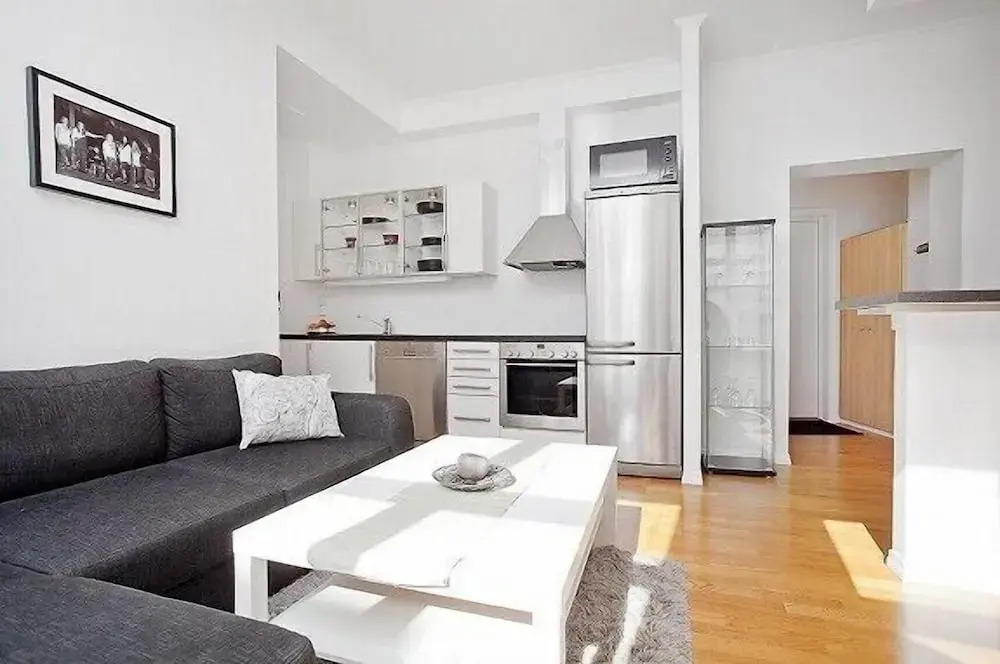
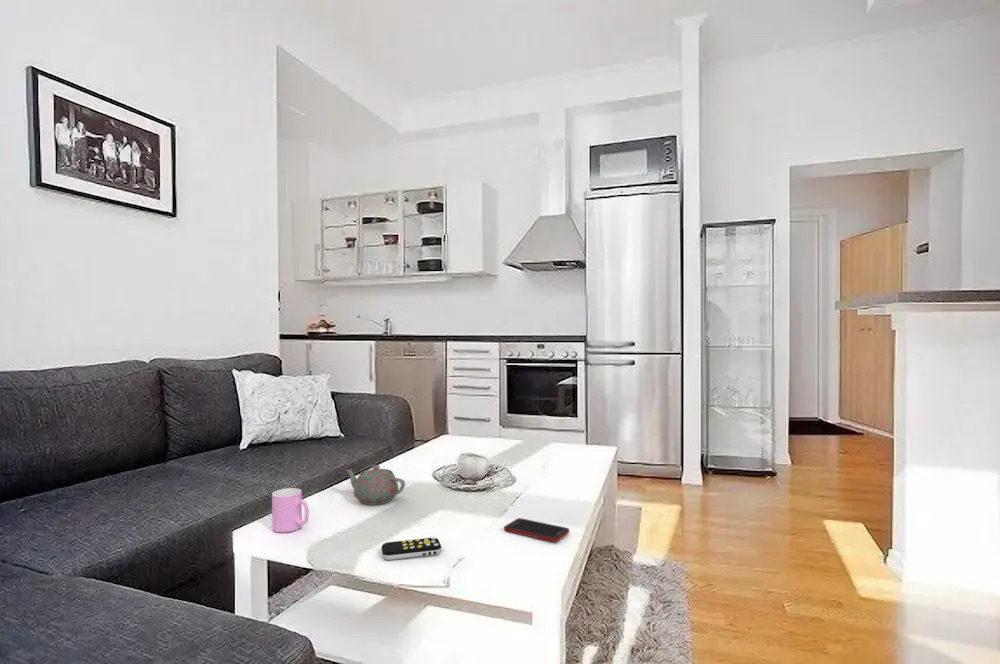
+ cup (292, 510)
+ cell phone (536, 529)
+ teapot (374, 482)
+ remote control (411, 548)
